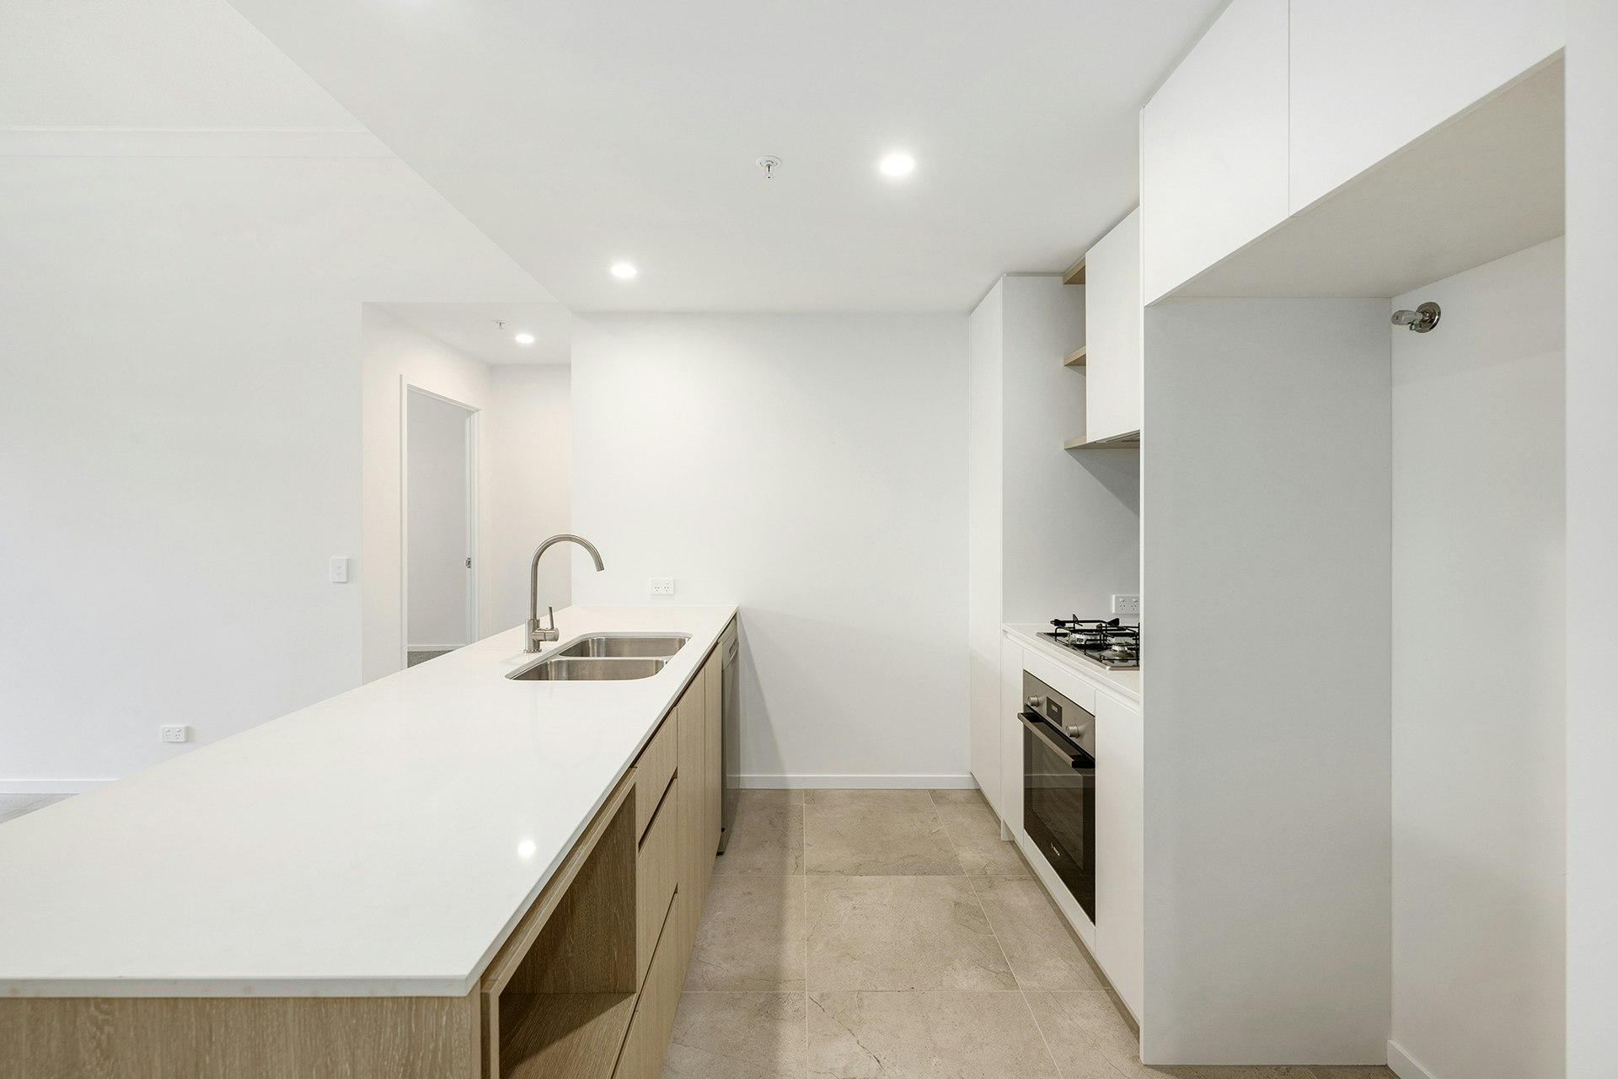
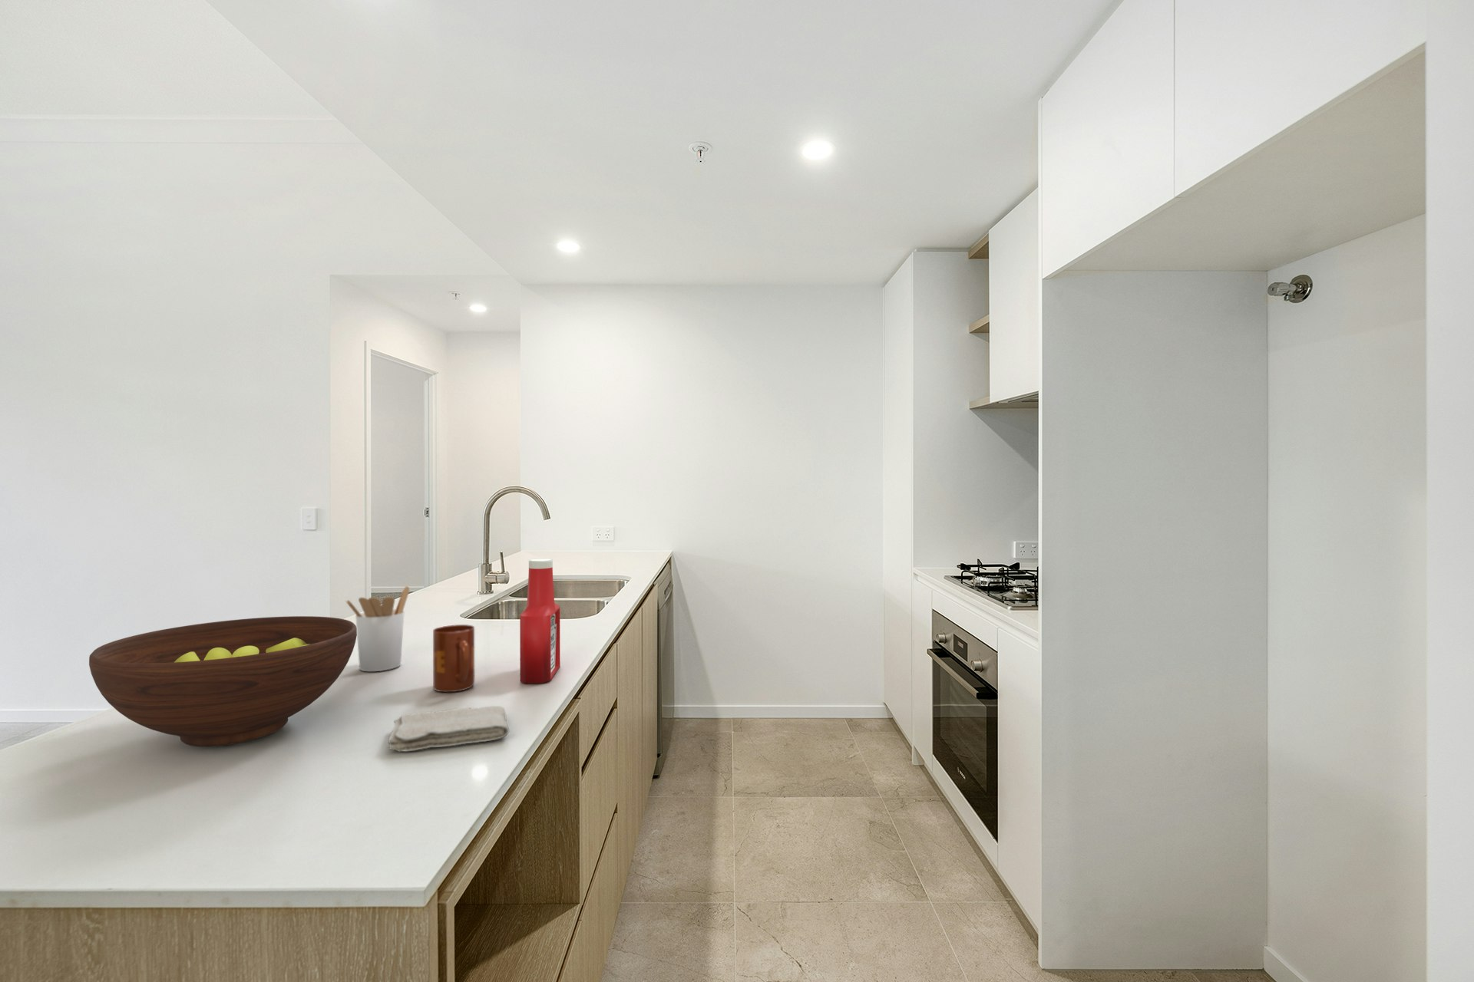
+ fruit bowl (236, 685)
+ soap bottle (541, 617)
+ washcloth (451, 726)
+ utensil holder (379, 629)
+ mug (456, 659)
